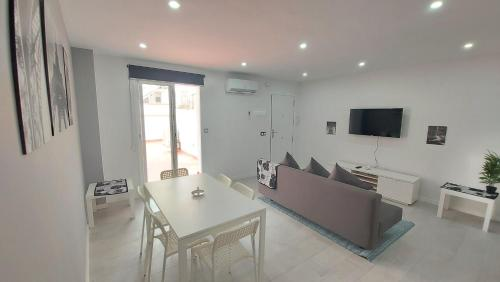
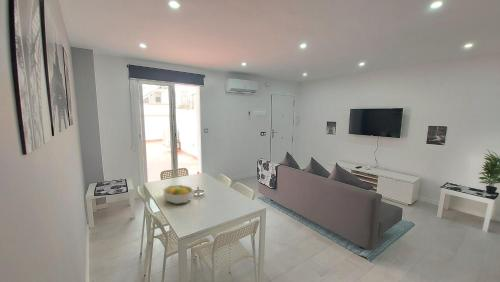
+ fruit bowl (178, 192)
